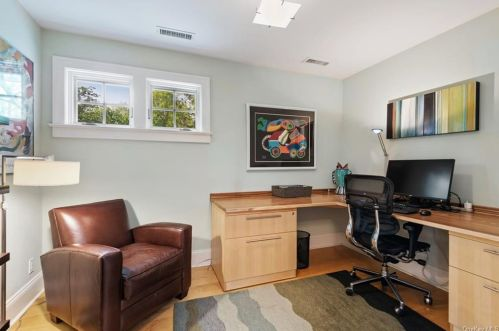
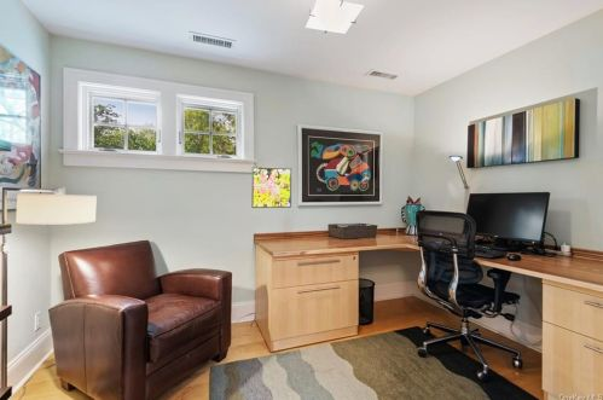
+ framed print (272, 187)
